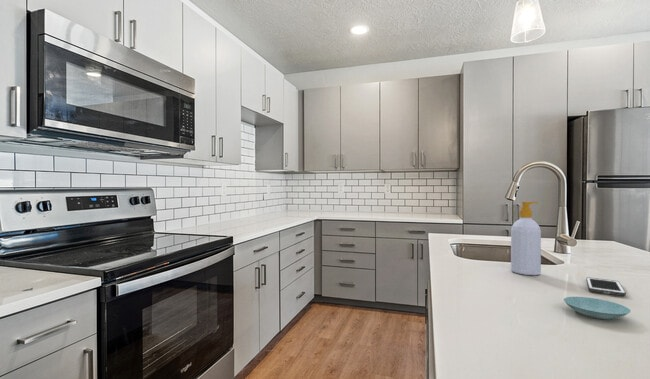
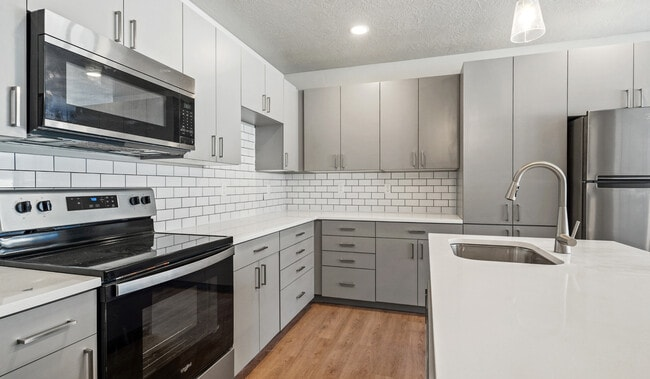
- soap bottle (526, 236)
- saucer (595, 309)
- cell phone (604, 286)
